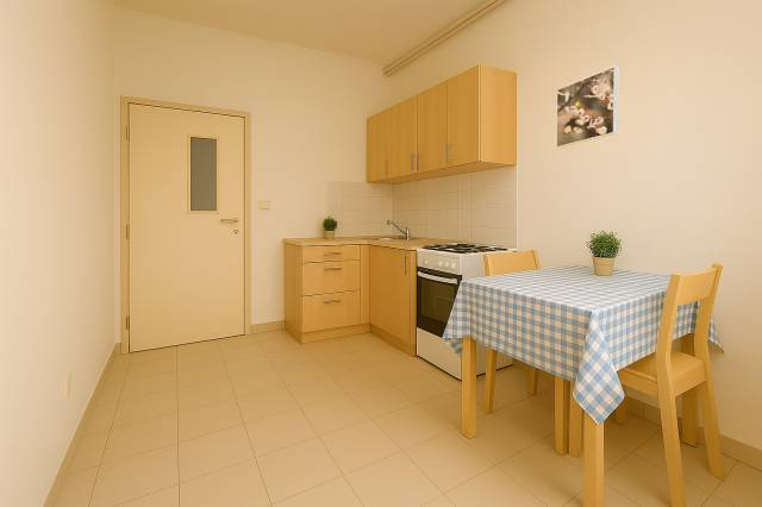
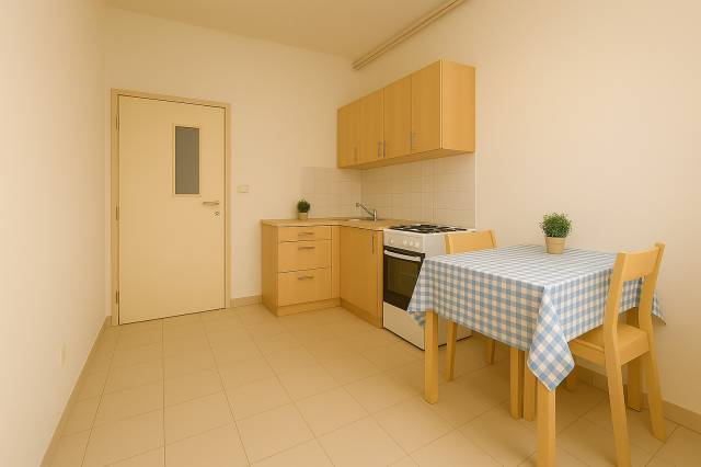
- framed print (585, 109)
